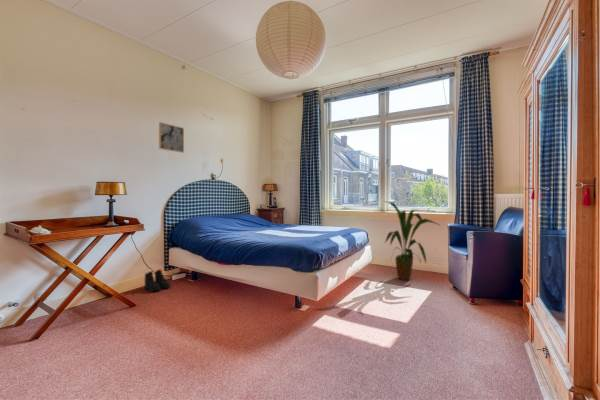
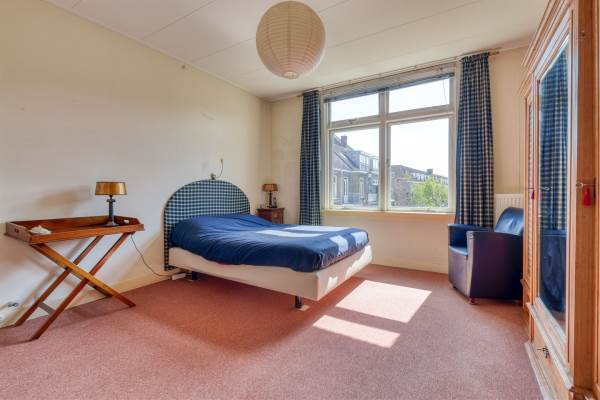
- wall art (171, 138)
- boots (157, 279)
- house plant (411, 240)
